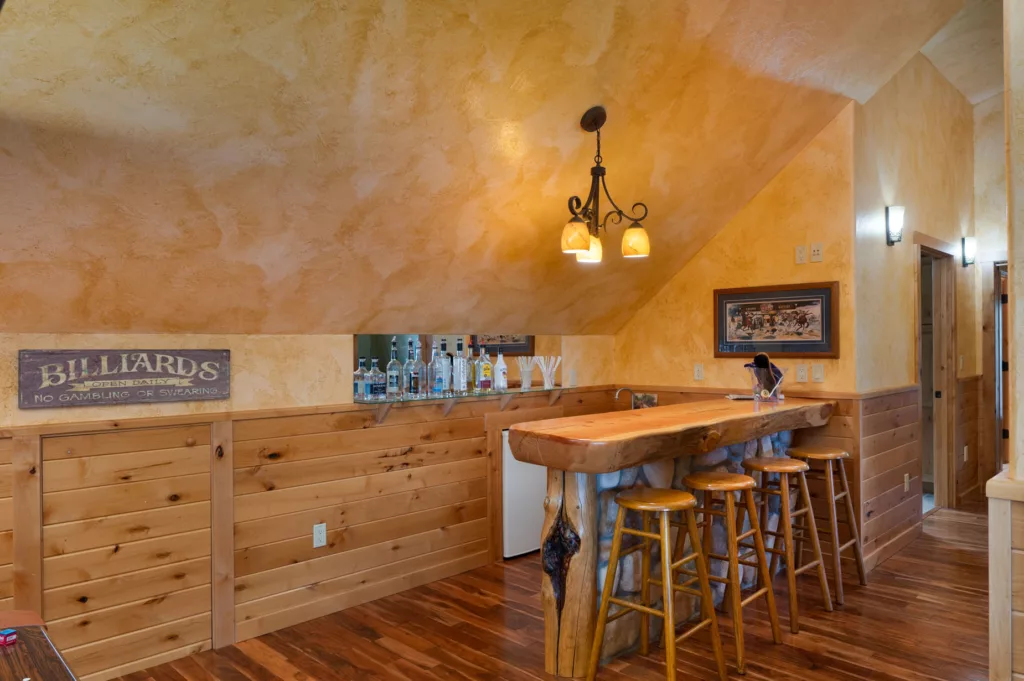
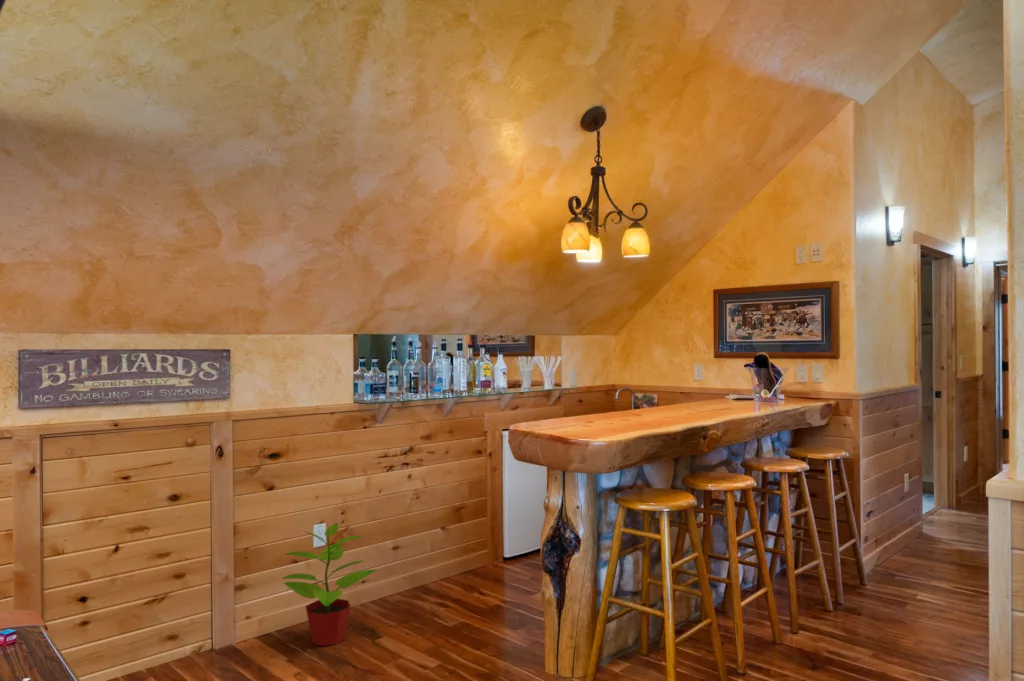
+ potted plant (329, 576)
